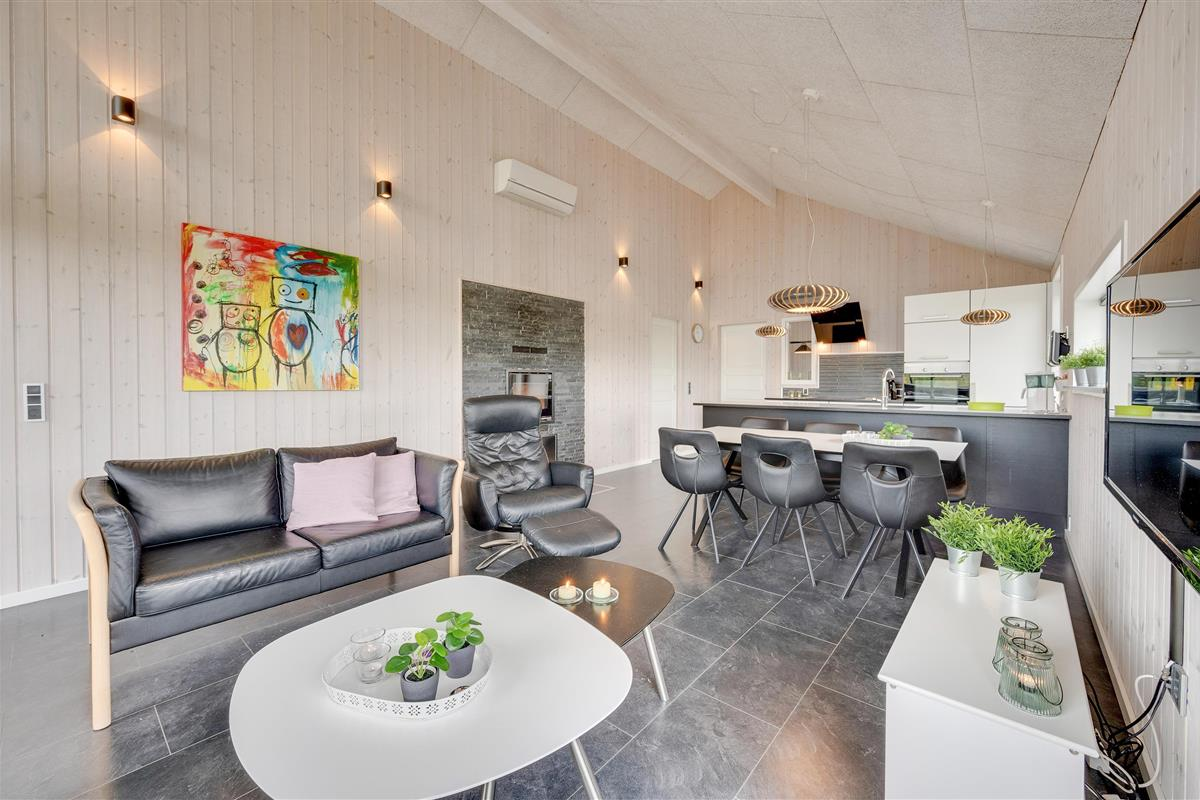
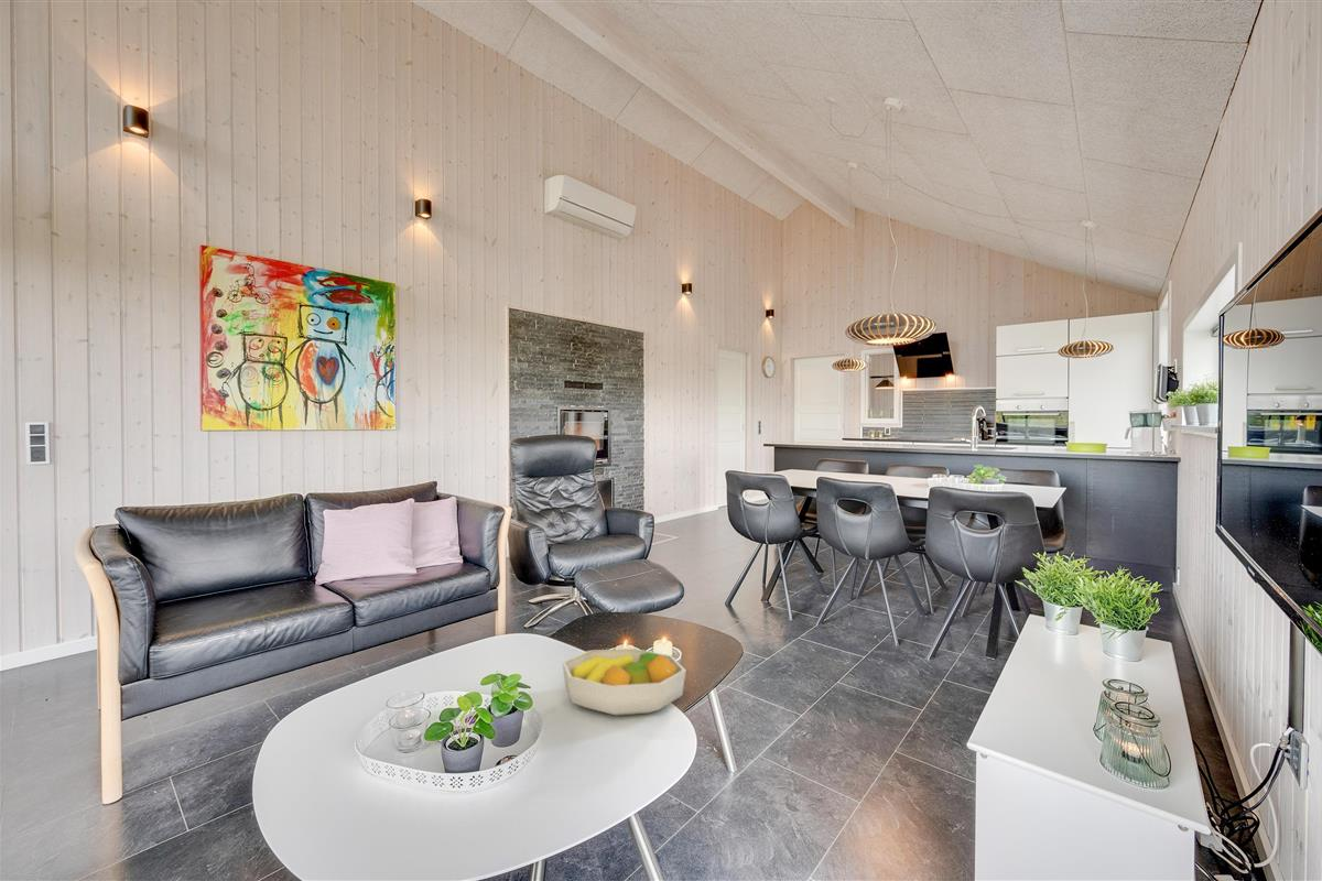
+ fruit bowl (622, 675)
